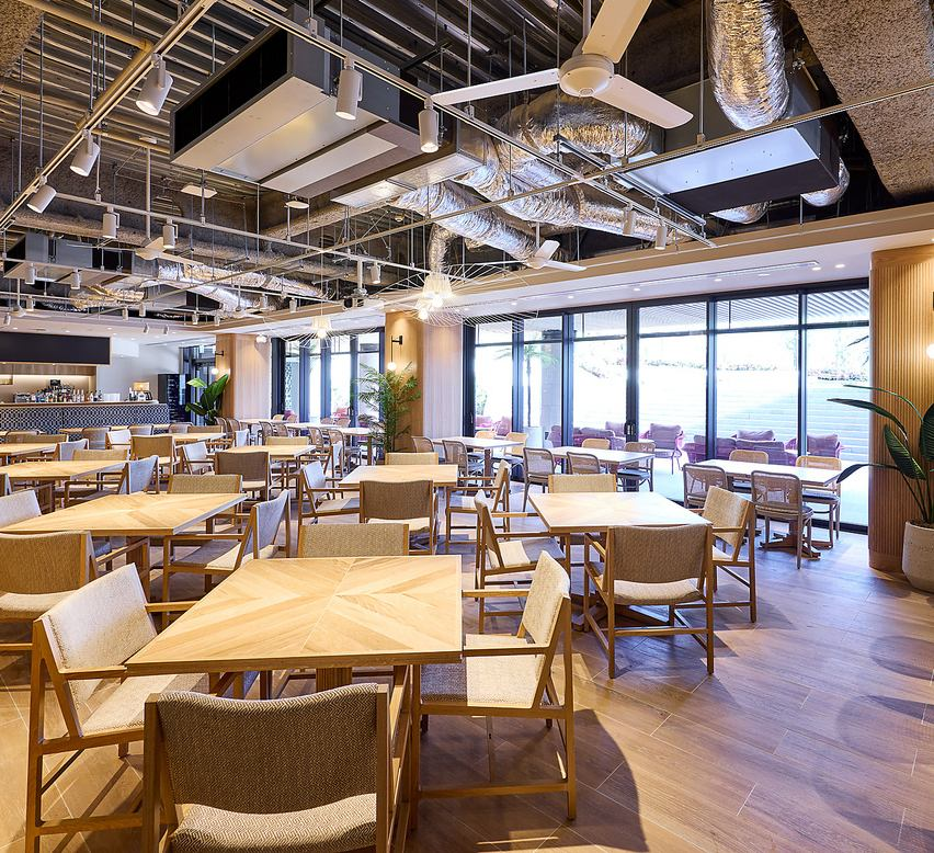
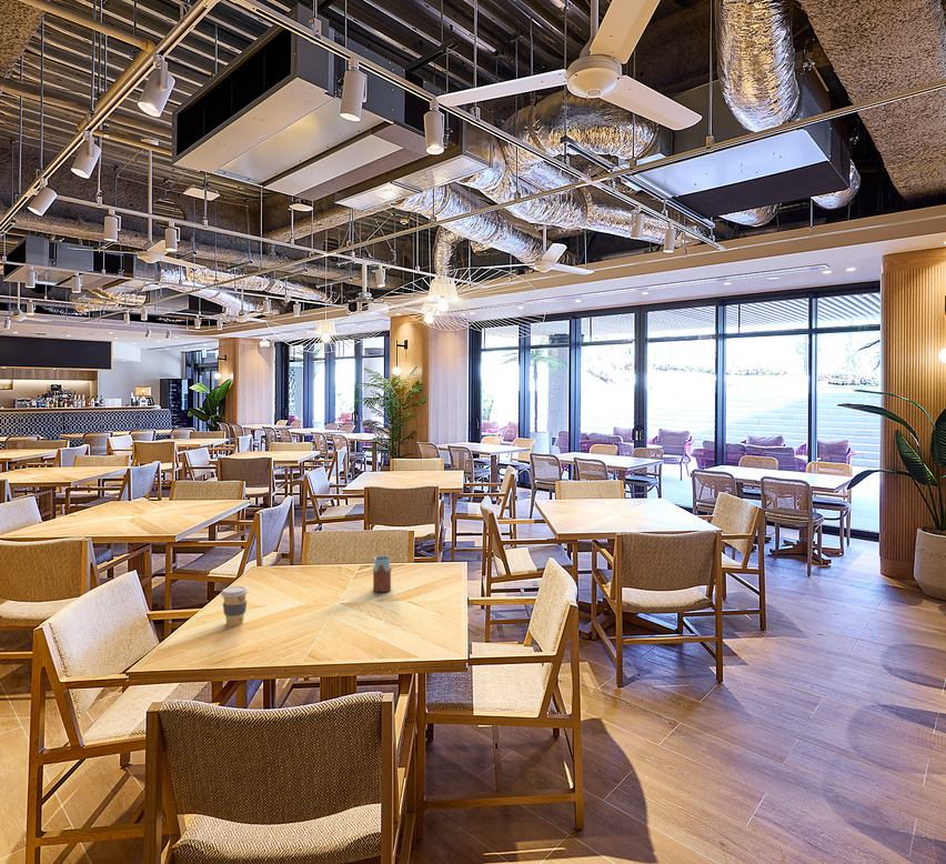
+ coffee cup (234, 606)
+ drinking glass (382, 572)
